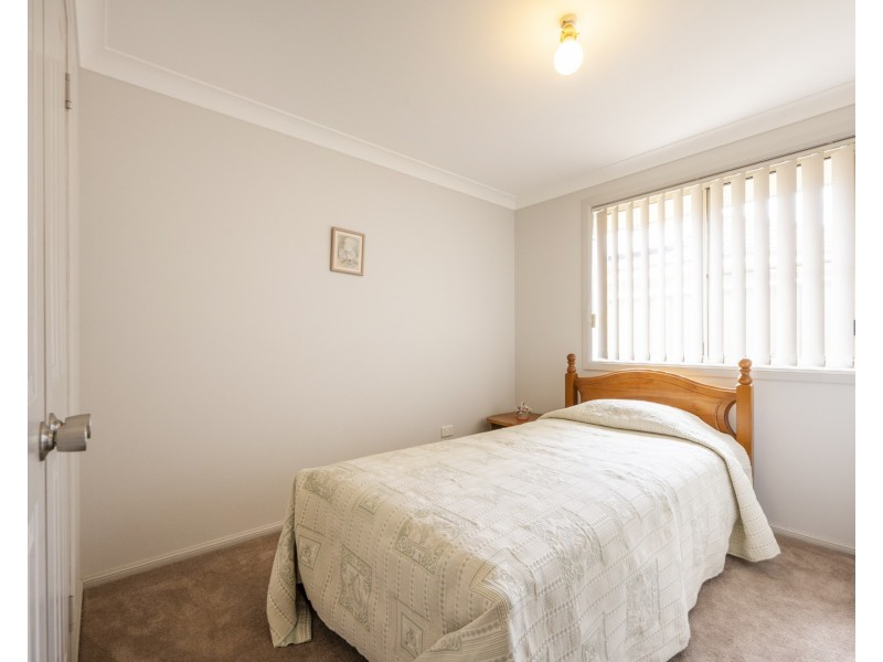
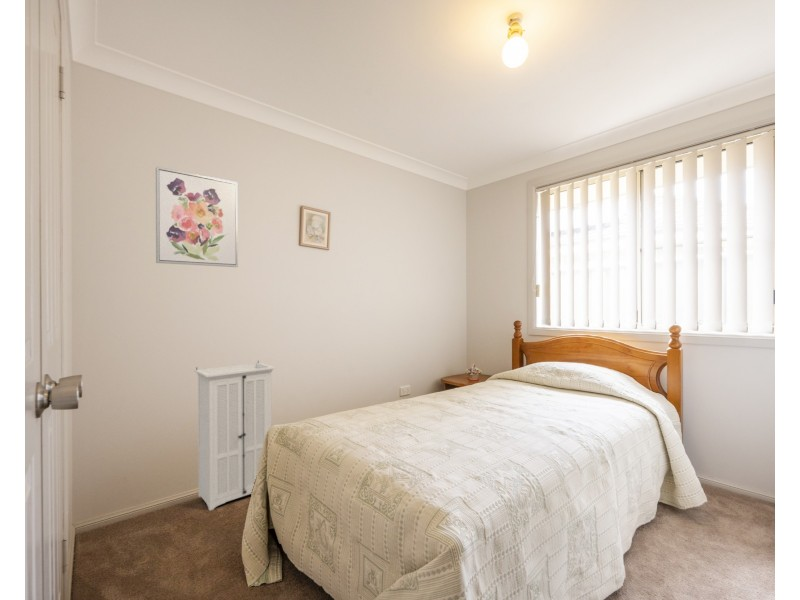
+ storage cabinet (236, 429)
+ wall art (199, 220)
